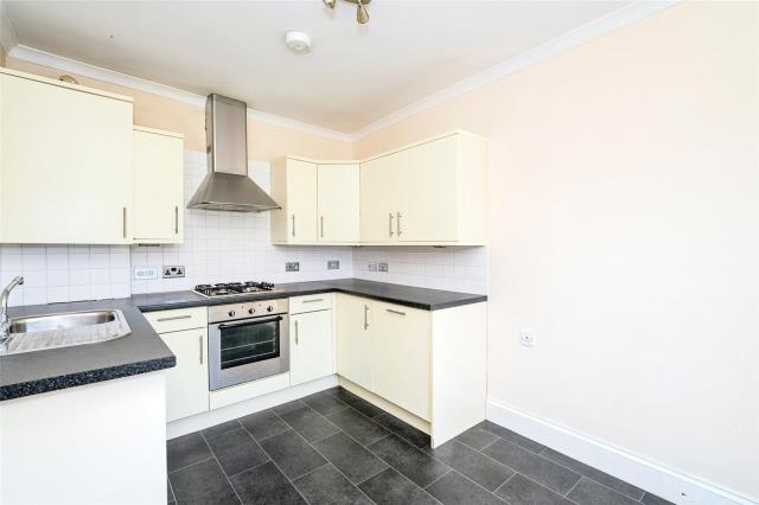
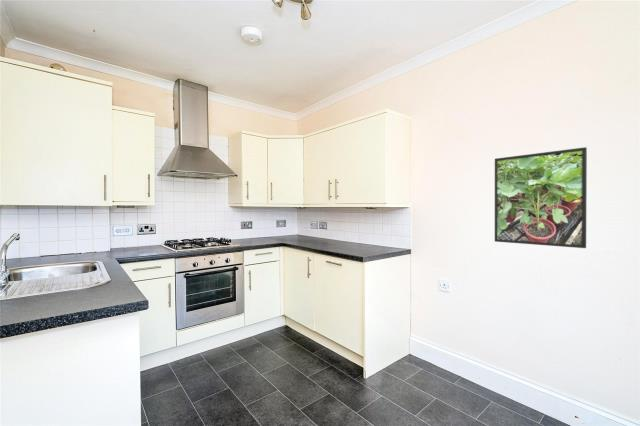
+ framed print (536, 199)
